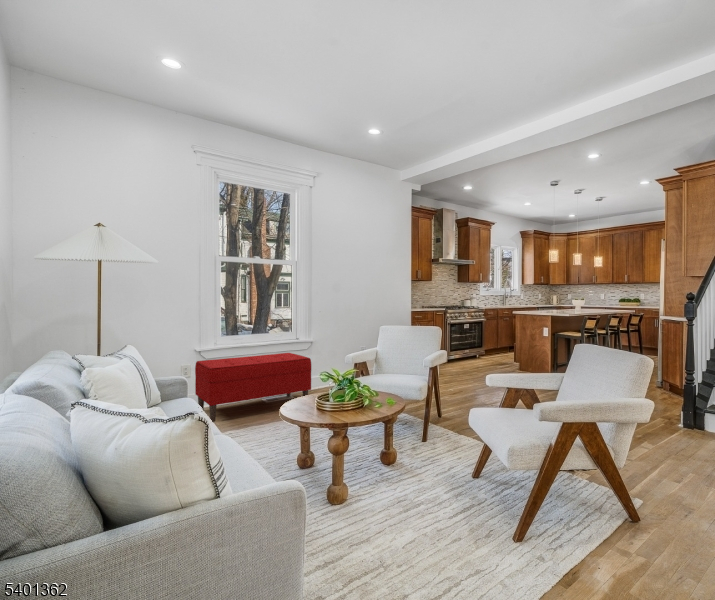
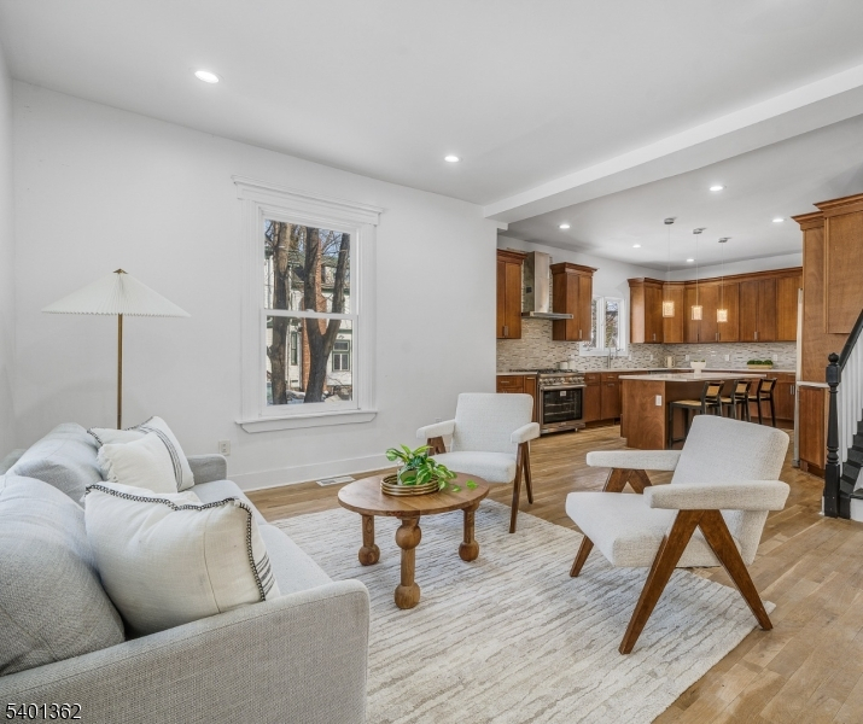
- bench (254, 383)
